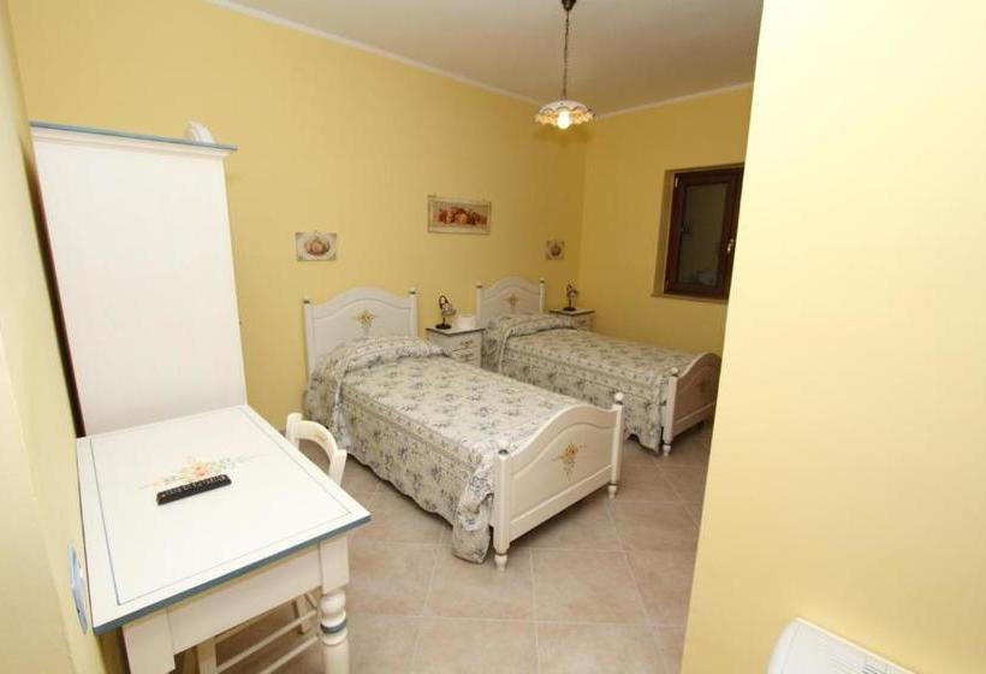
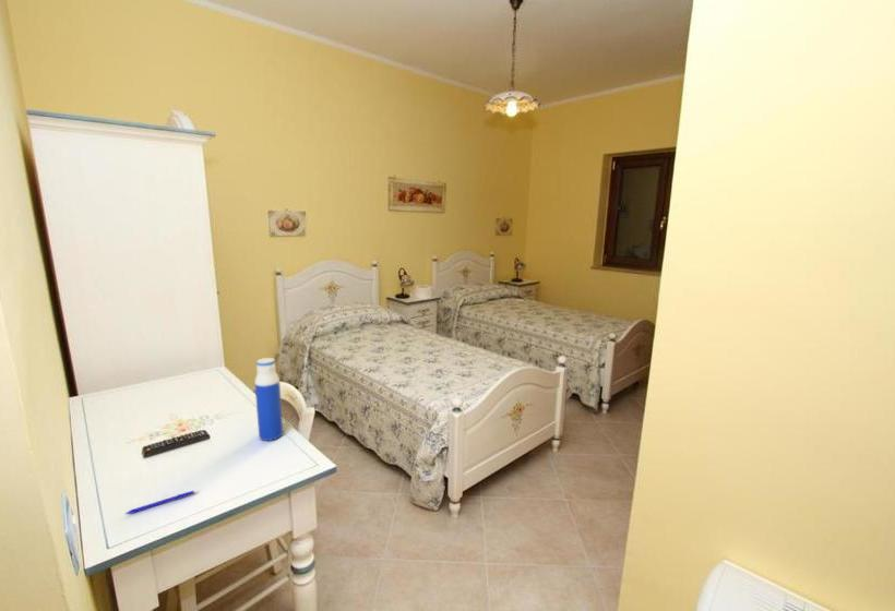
+ pen (159, 502)
+ water bottle (268, 398)
